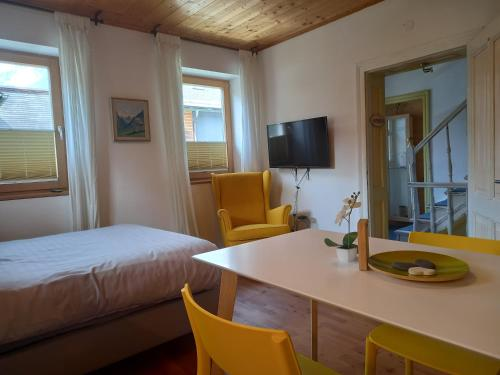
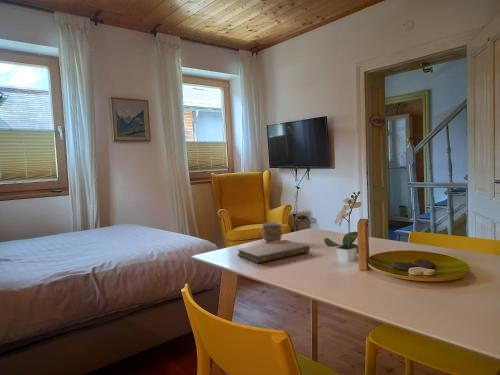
+ mug (269, 233)
+ notebook (273, 250)
